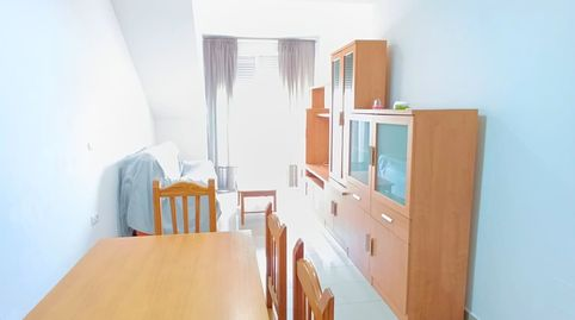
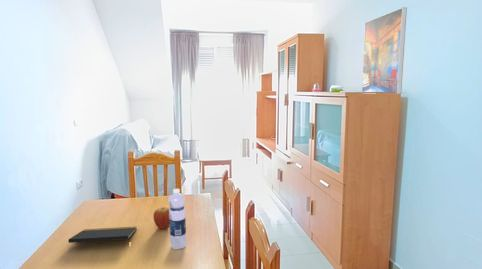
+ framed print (381, 55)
+ water bottle (177, 218)
+ notepad (105, 234)
+ fruit (163, 217)
